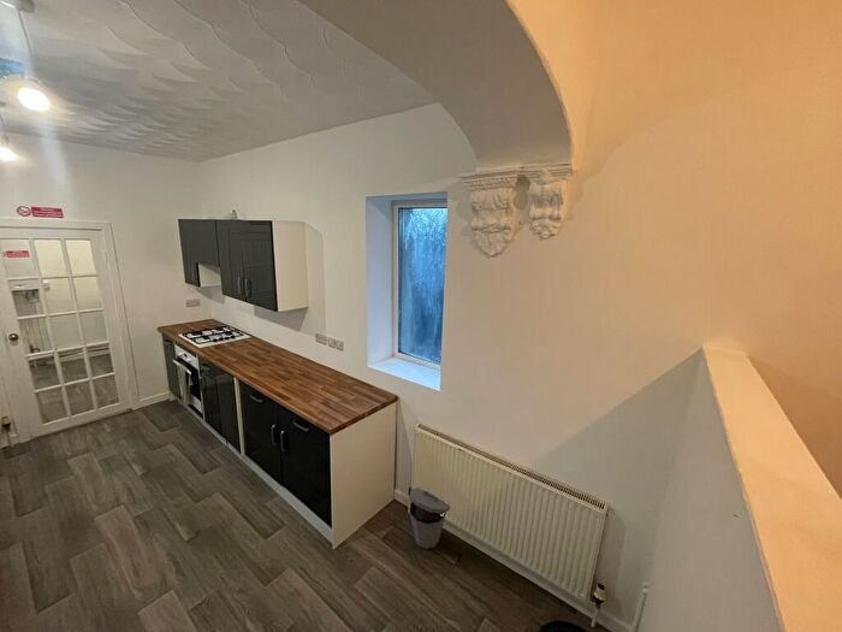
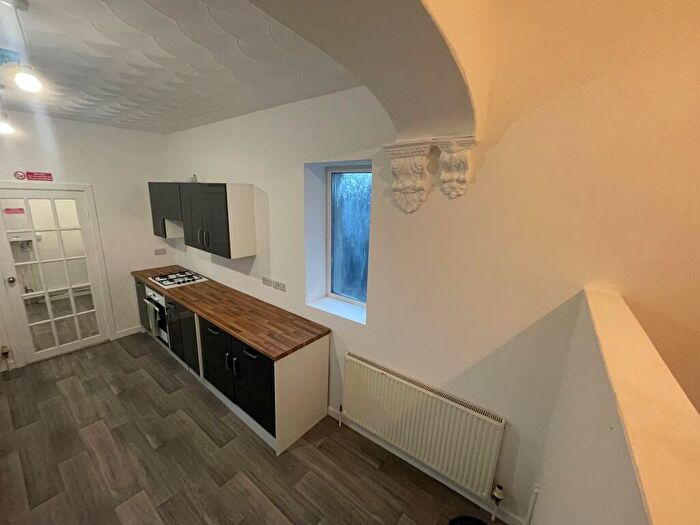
- trash can (428, 514)
